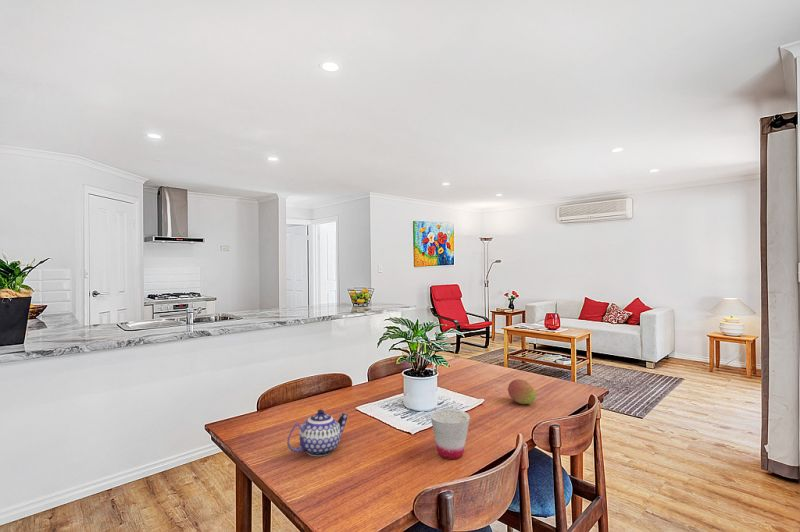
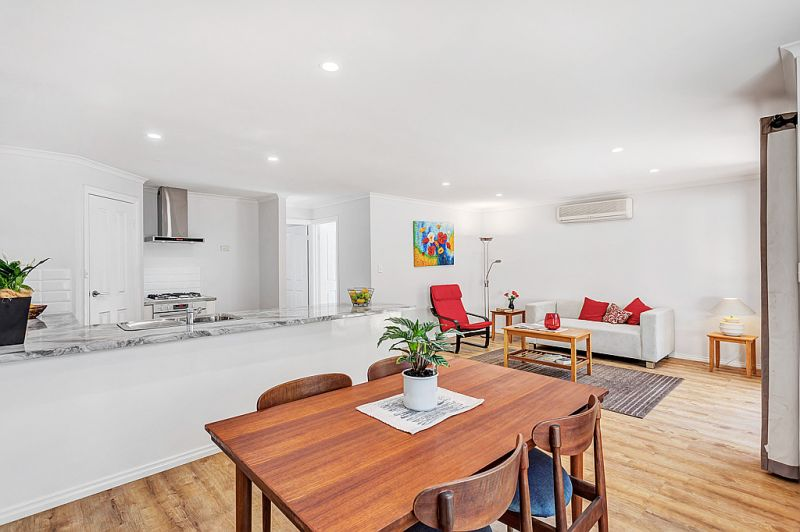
- cup (450, 434)
- teapot (319, 430)
- fruit (521, 391)
